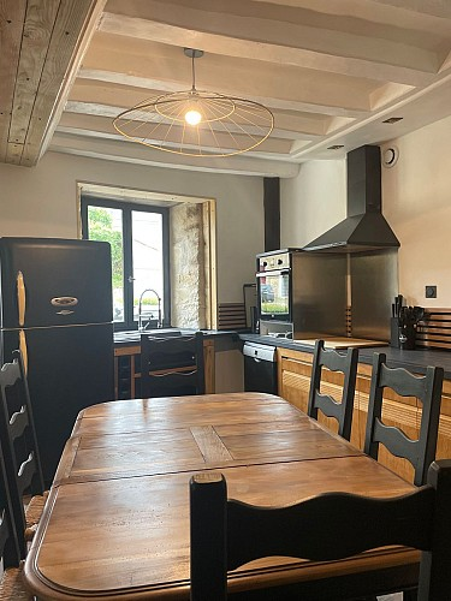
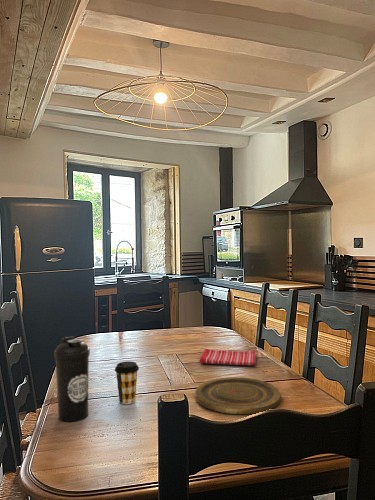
+ water bottle (72, 377)
+ plate (237, 394)
+ coffee cup (127, 382)
+ dish towel (228, 356)
